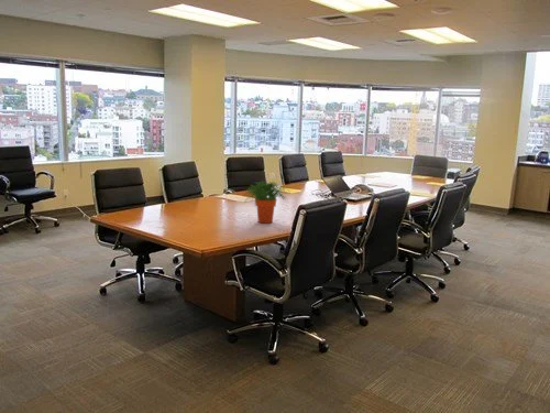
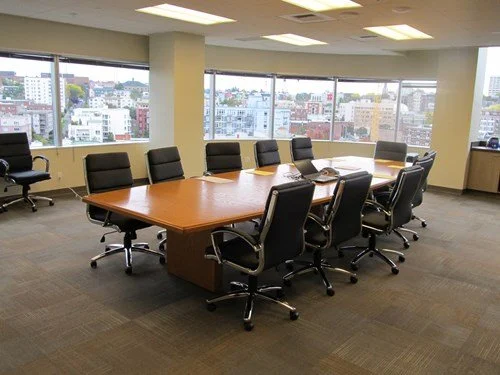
- potted plant (265, 200)
